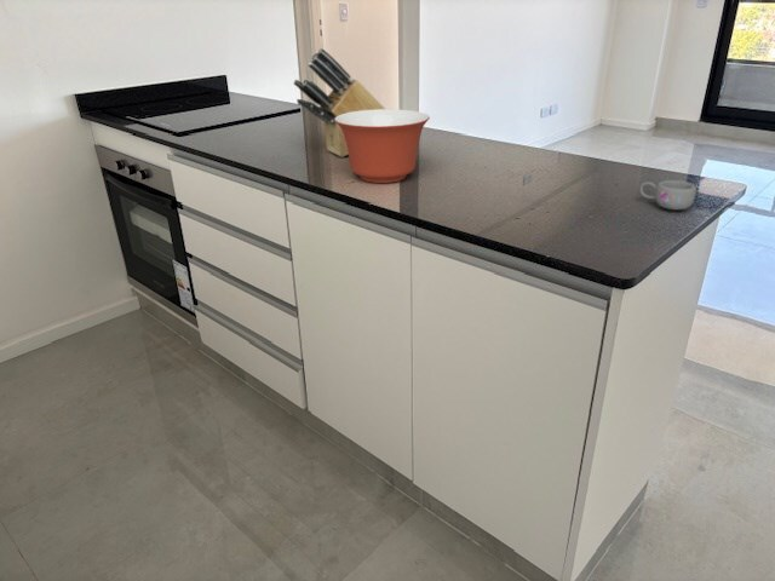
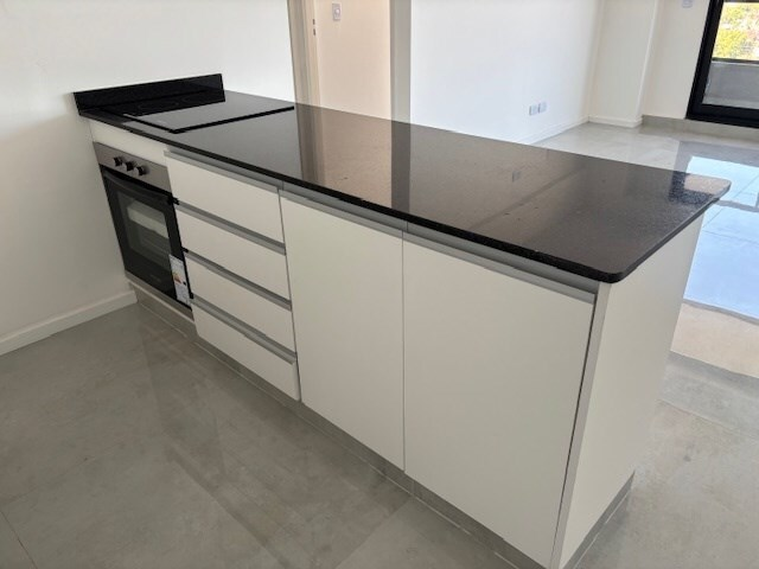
- mixing bowl (381, 146)
- mug (666, 195)
- knife block (354, 99)
